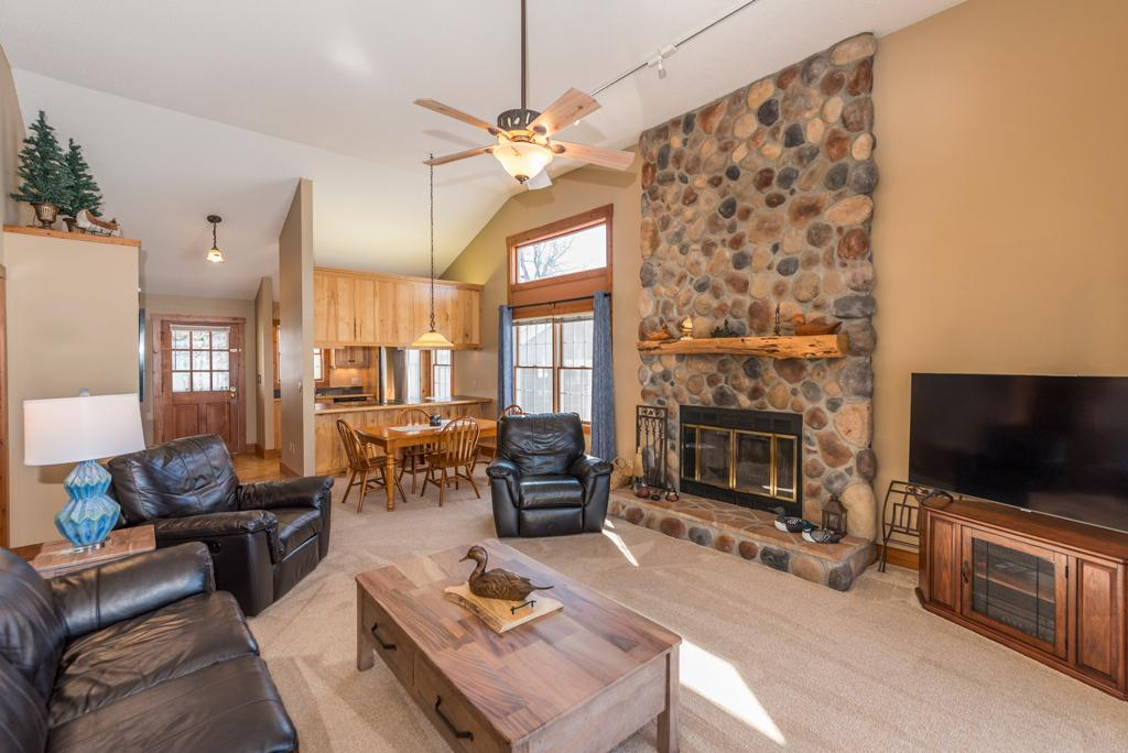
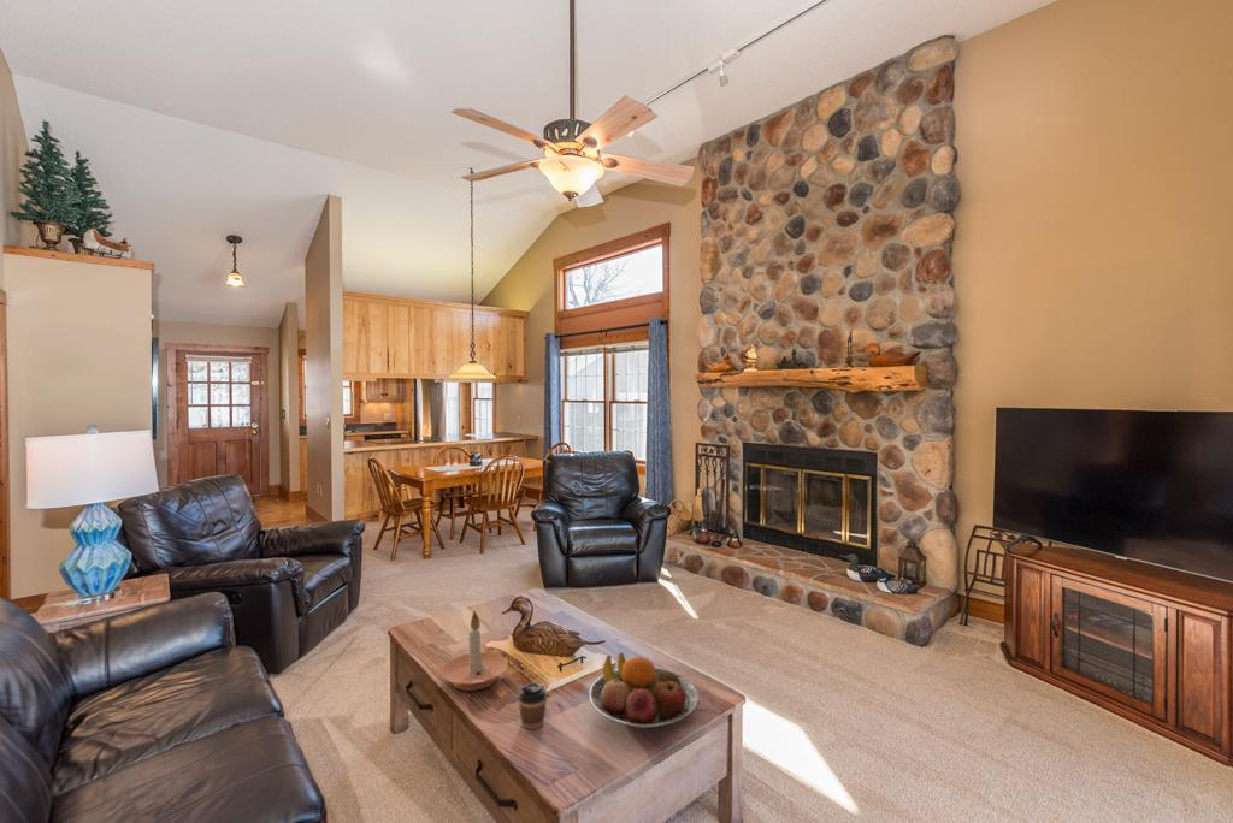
+ candle holder (474, 644)
+ fruit bowl (643, 688)
+ coffee cup (532, 703)
